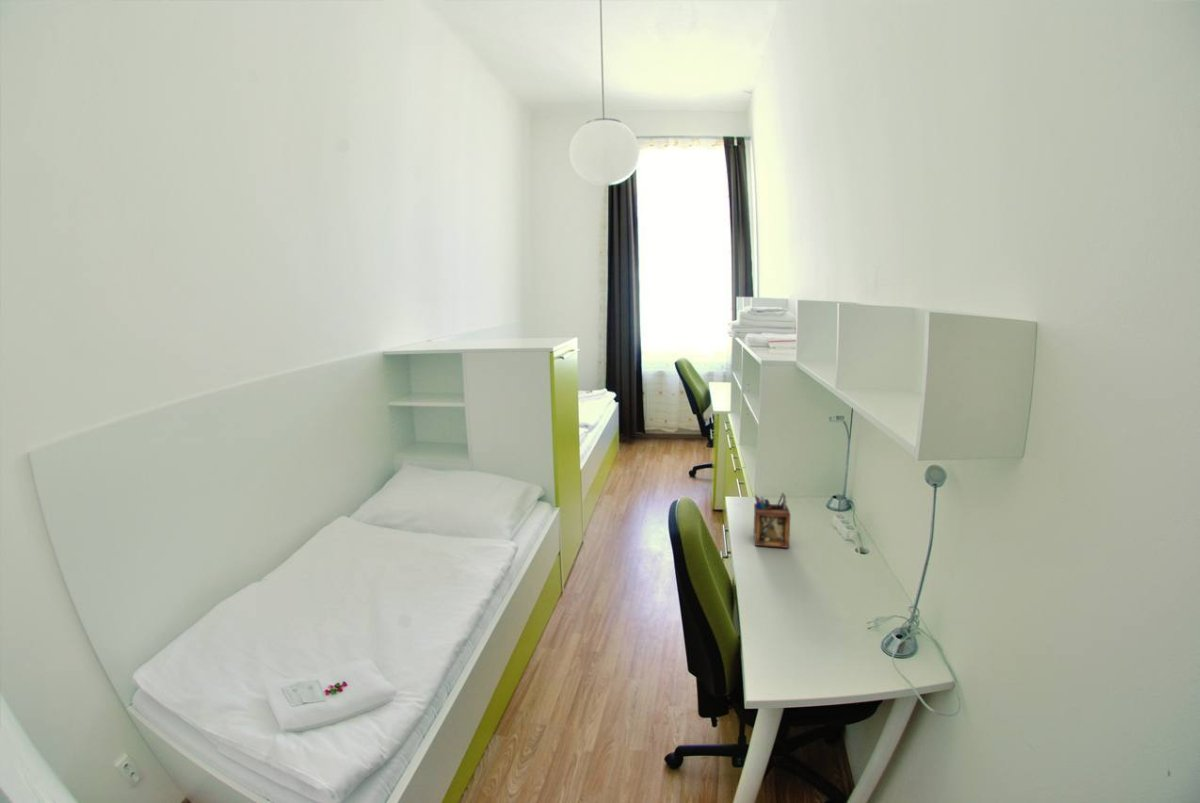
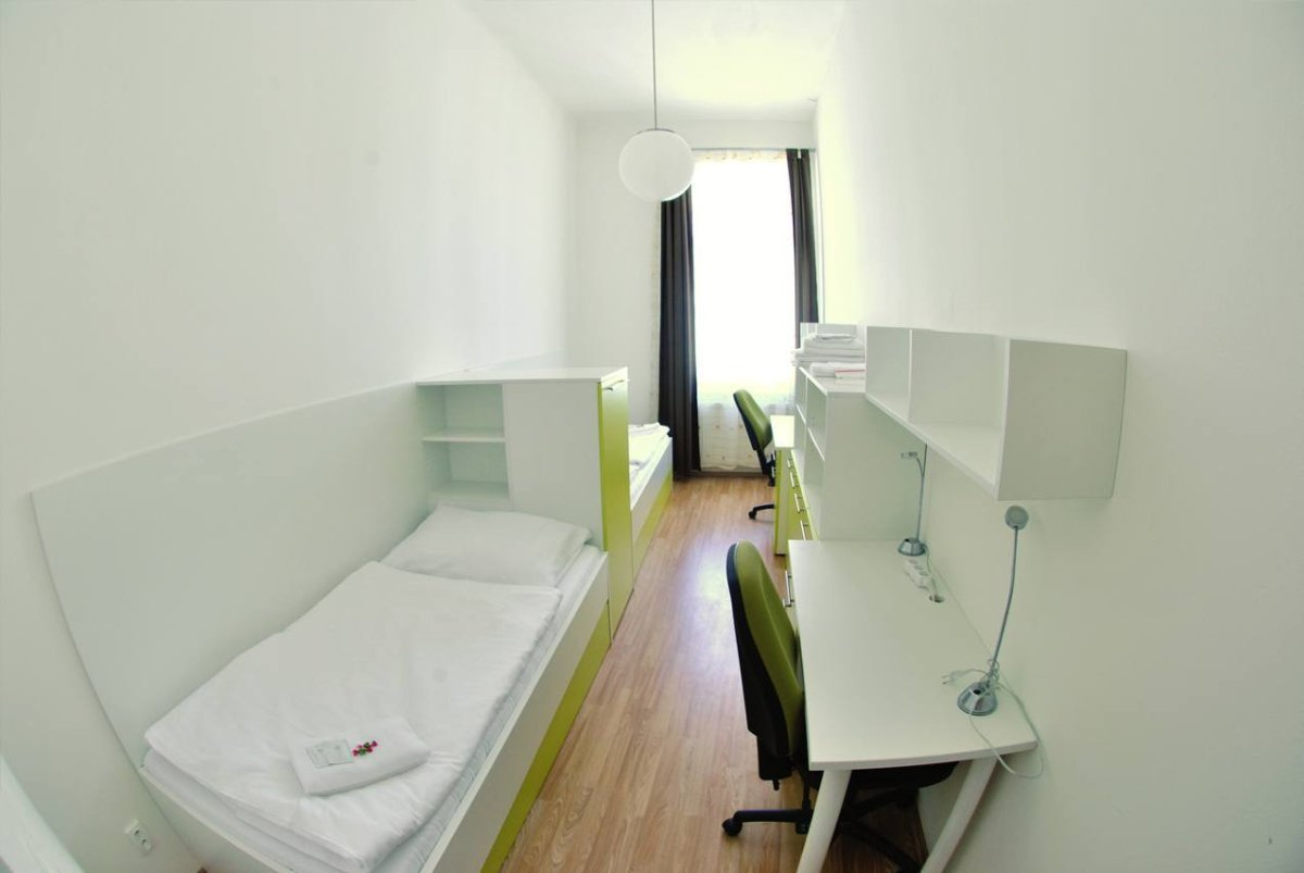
- desk organizer (771, 518)
